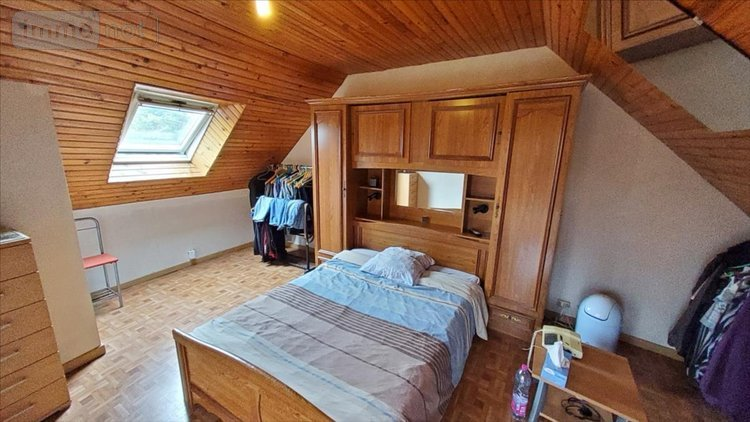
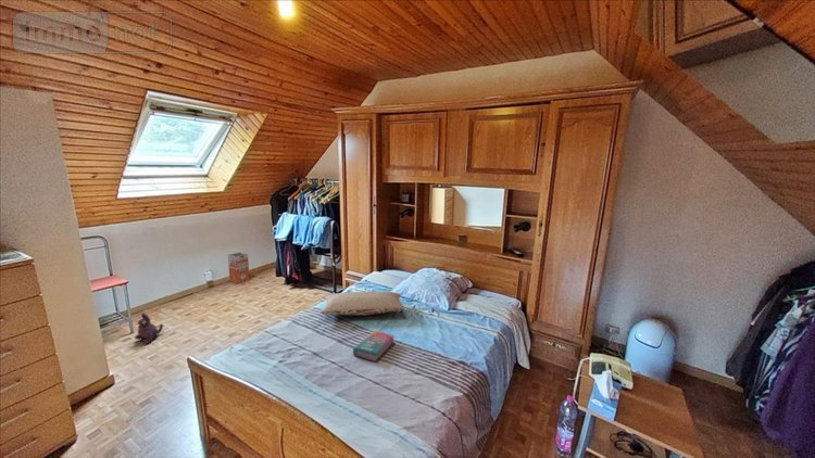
+ plush toy (149, 325)
+ book (374, 345)
+ pillow (363, 303)
+ waste bin (239, 267)
